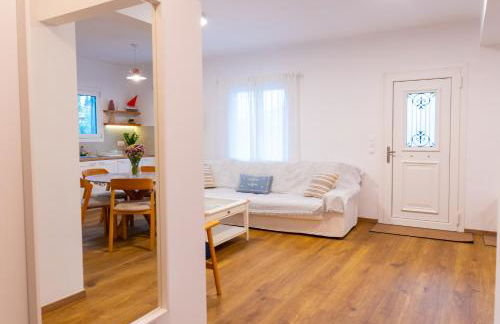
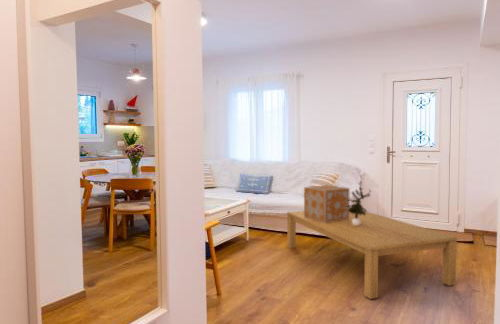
+ coffee table (358, 242)
+ decorative box (326, 202)
+ potted plant (359, 205)
